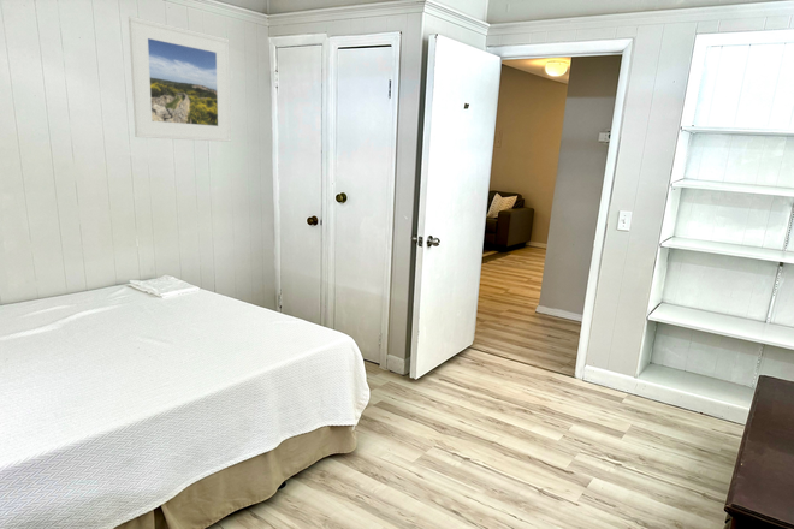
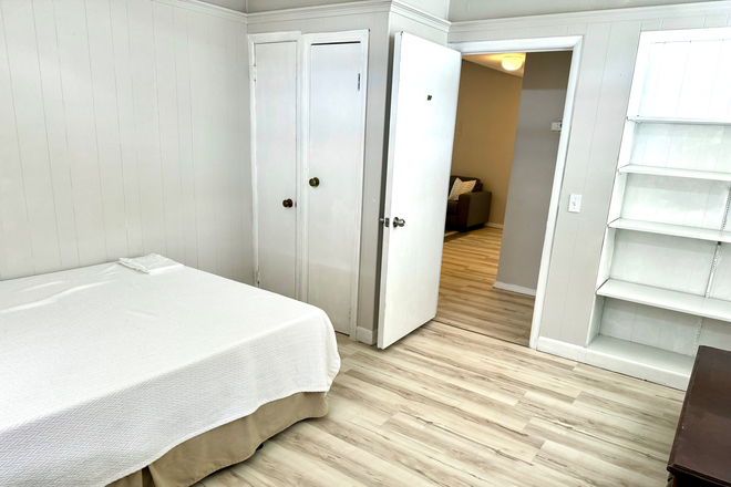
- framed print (184, 85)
